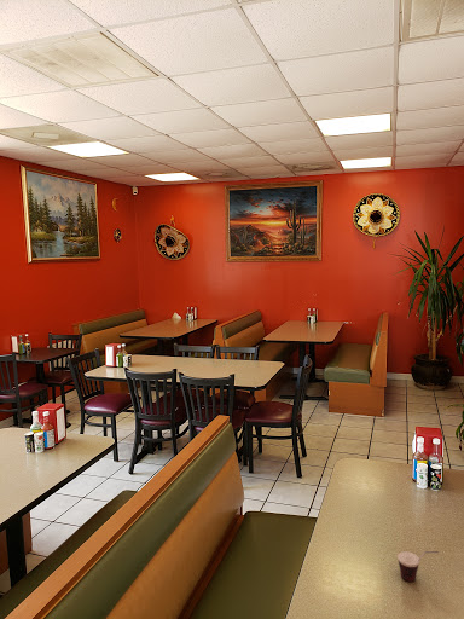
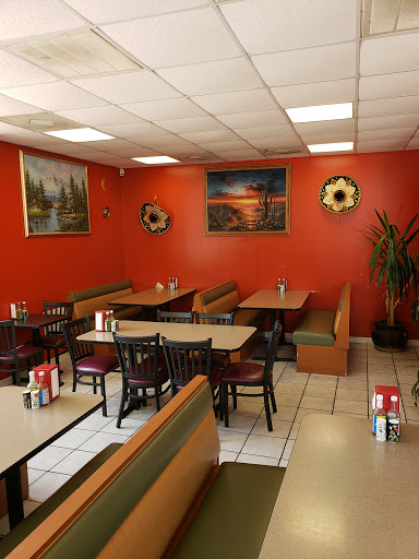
- cup (417, 562)
